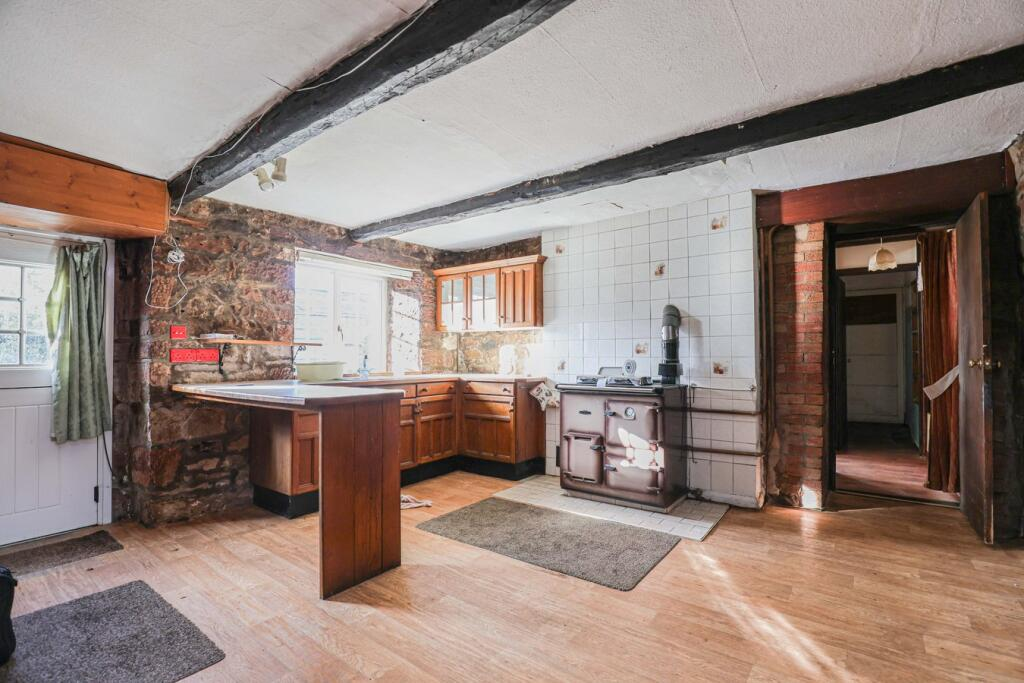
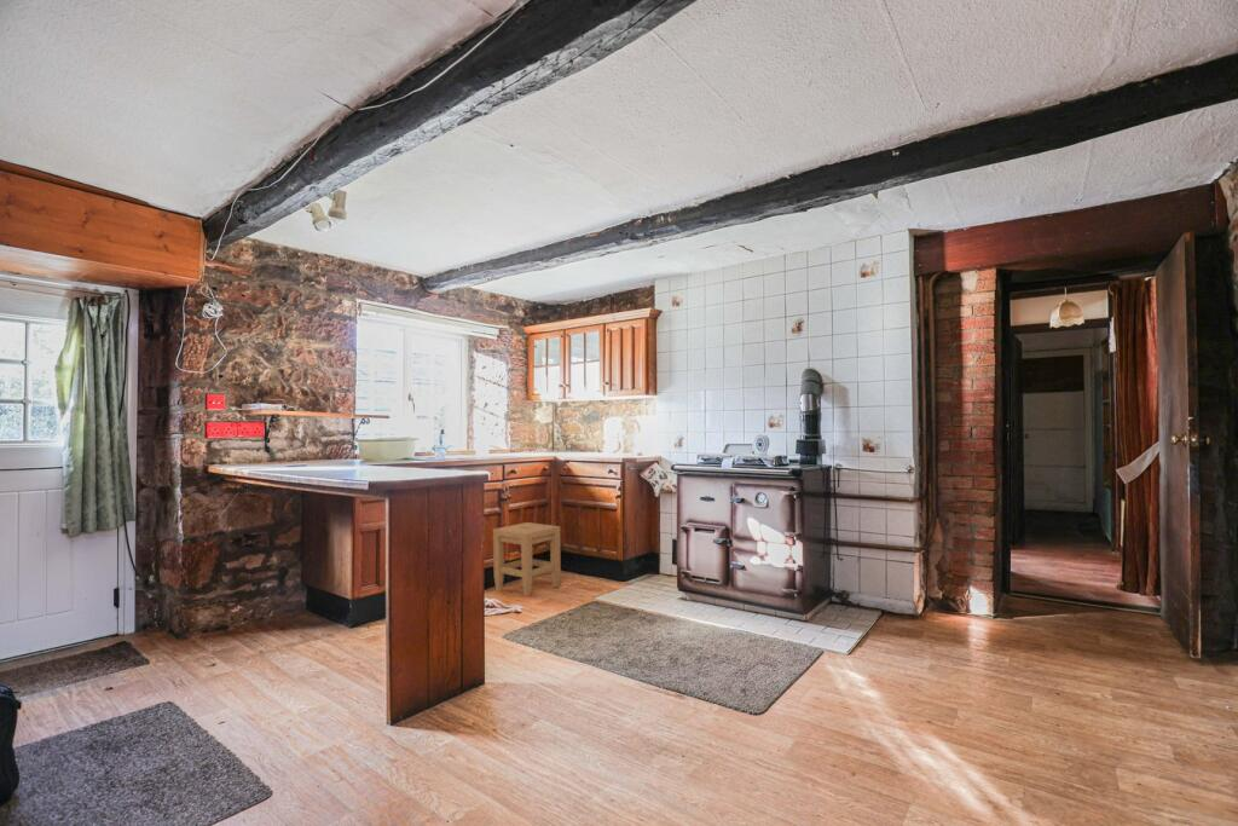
+ stool (527, 558)
